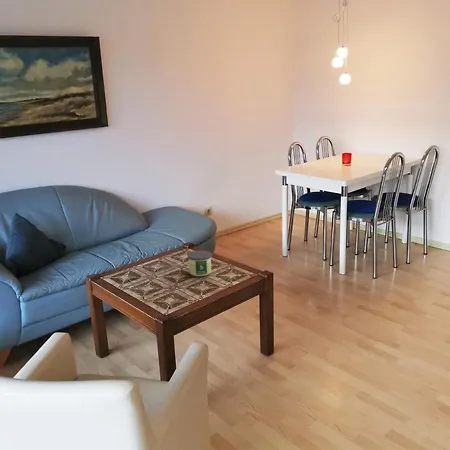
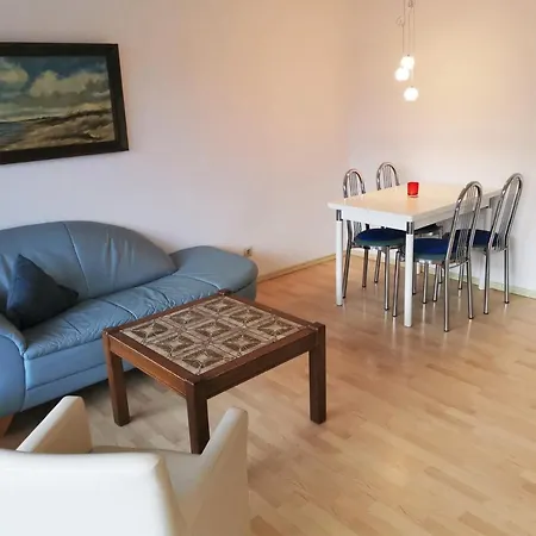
- candle (199, 263)
